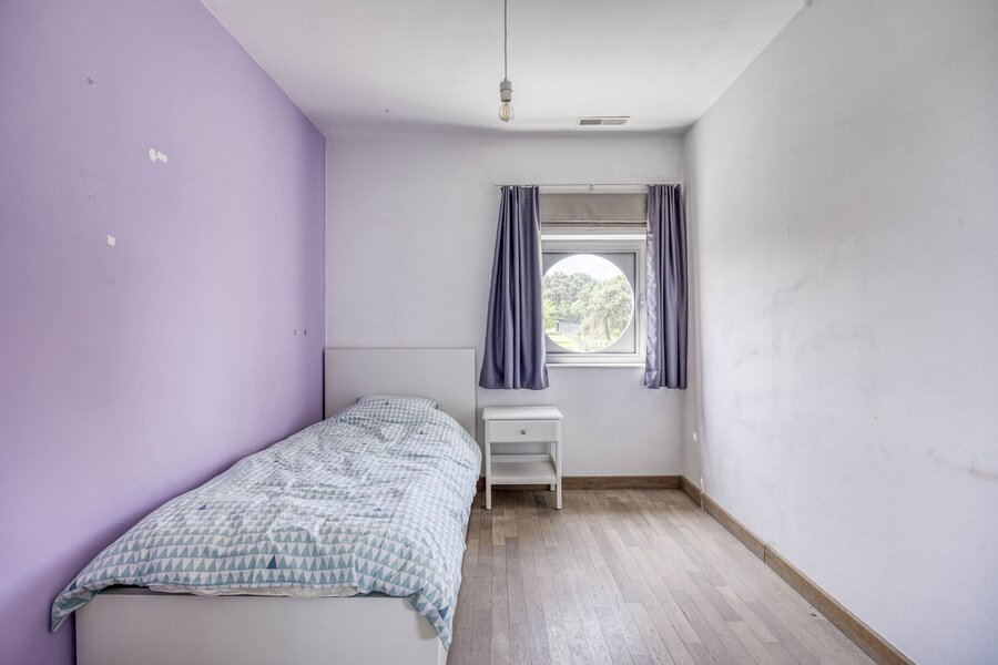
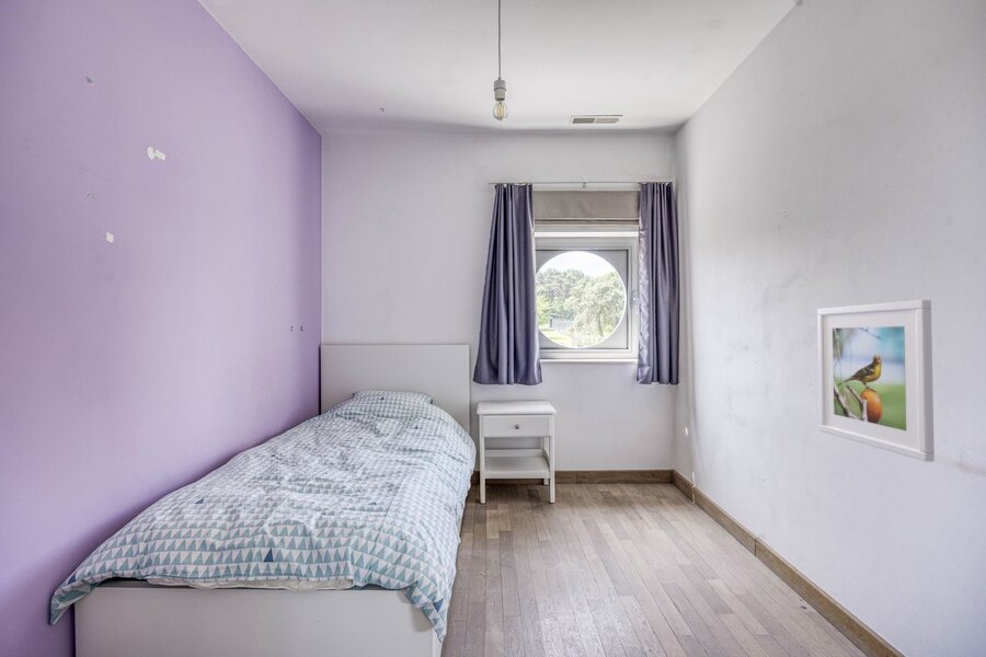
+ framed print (867, 373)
